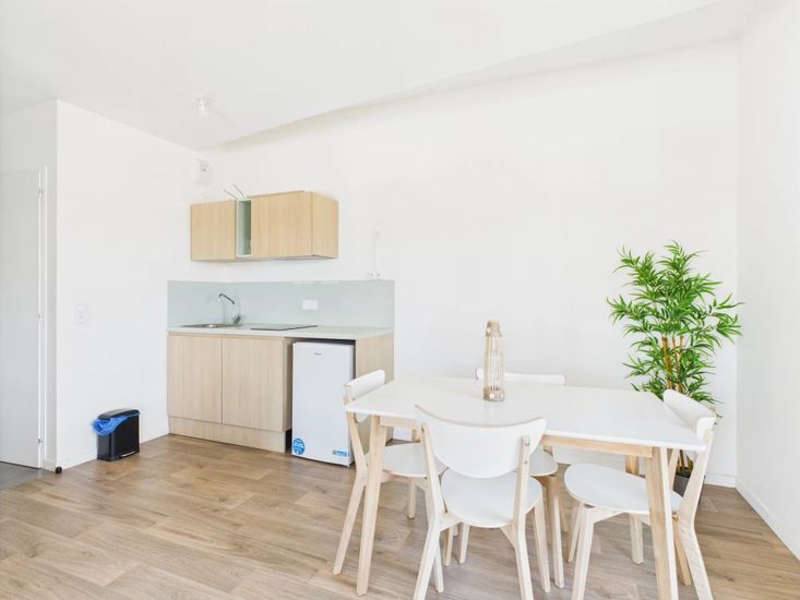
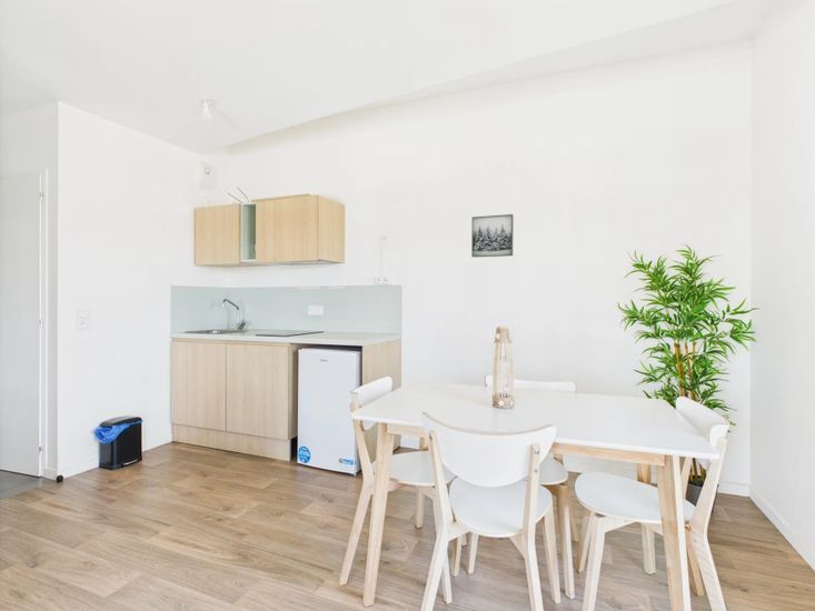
+ wall art (491, 236)
